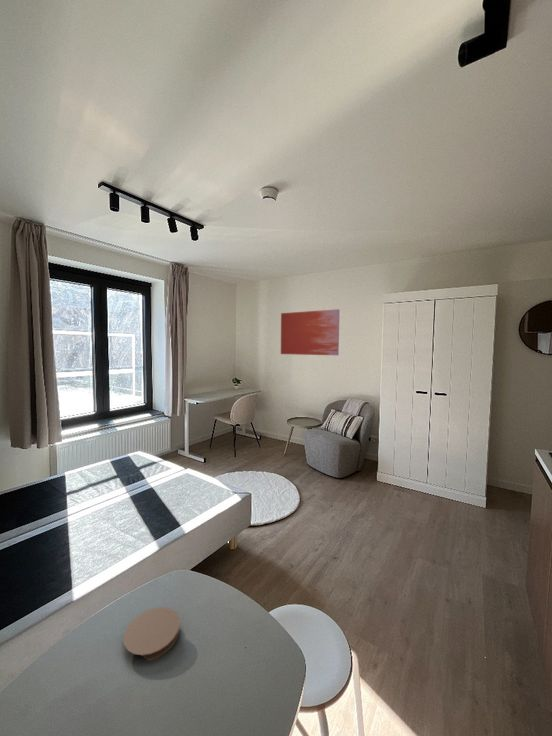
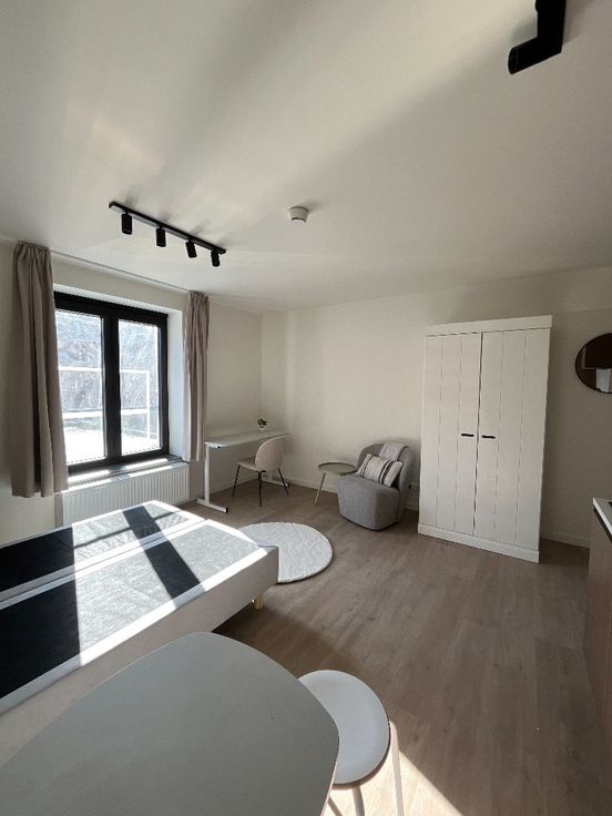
- coaster (152, 632)
- wall art (308, 333)
